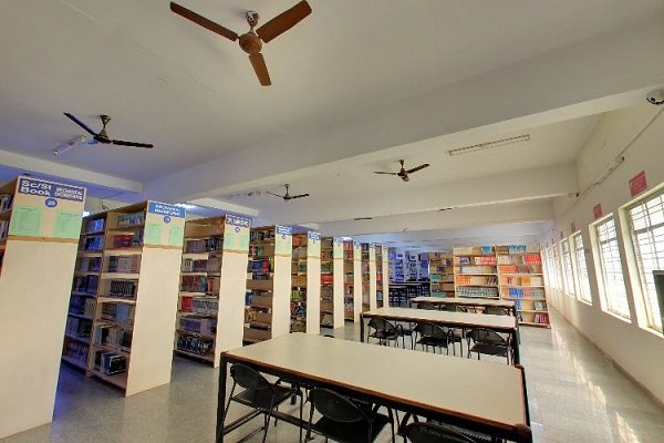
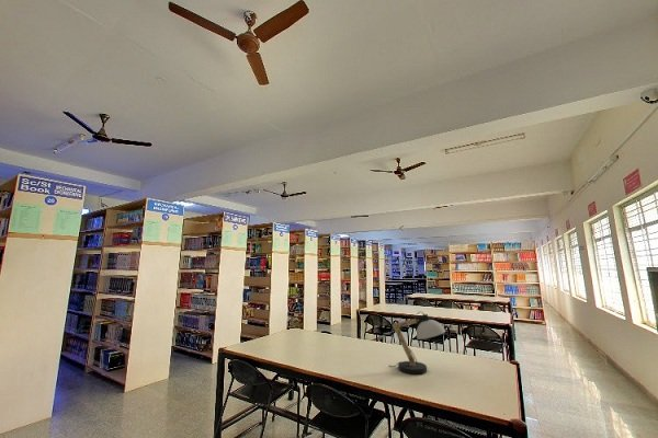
+ desk lamp (417, 337)
